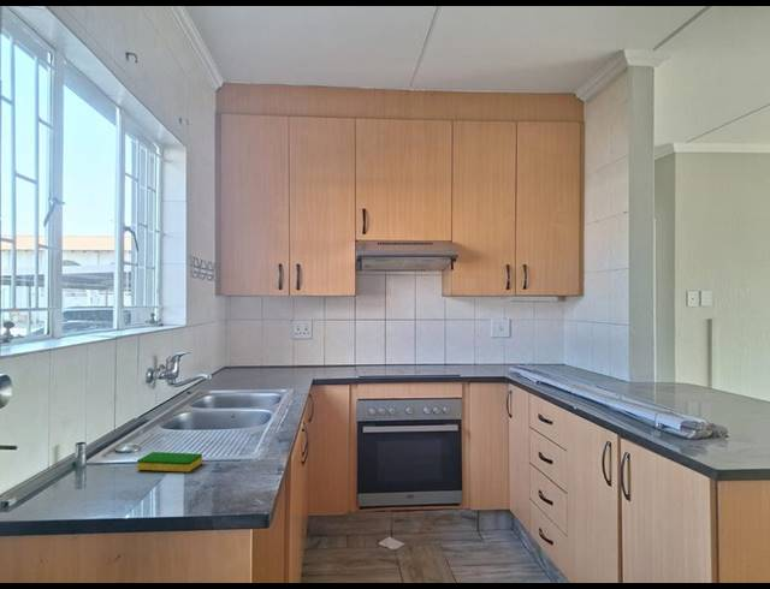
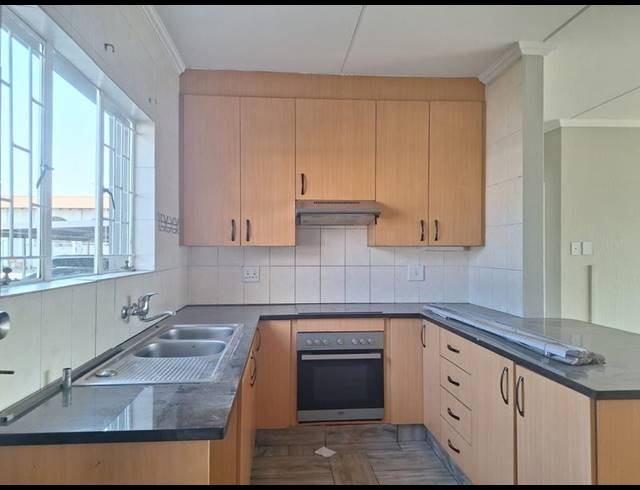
- dish sponge (170, 462)
